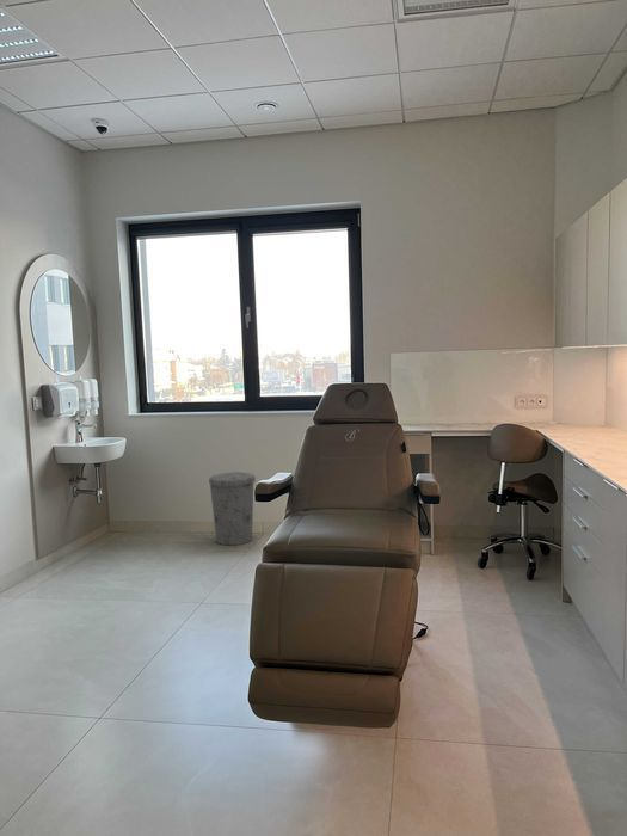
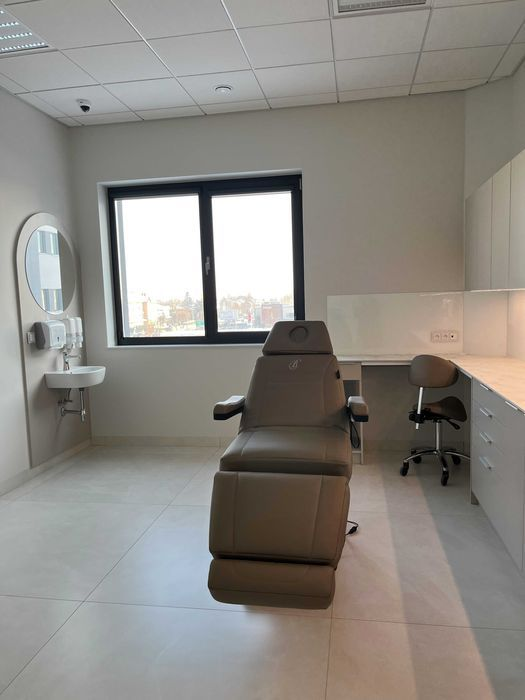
- trash can (233, 506)
